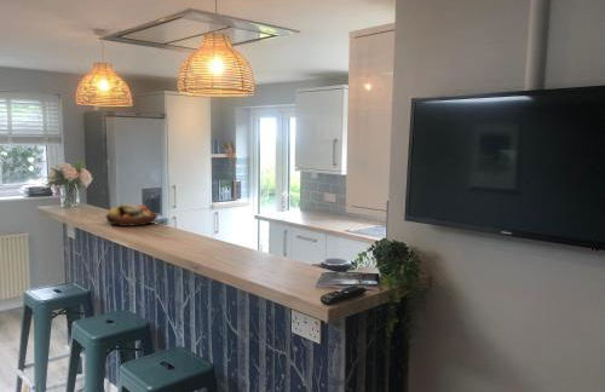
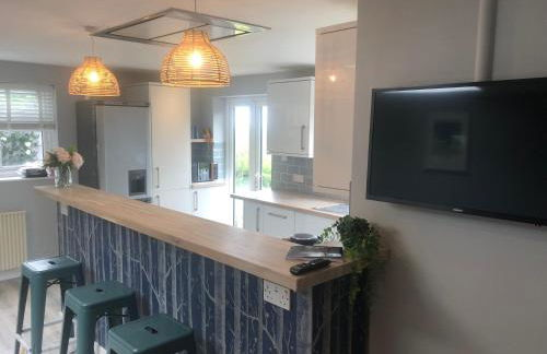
- fruit bowl (132, 212)
